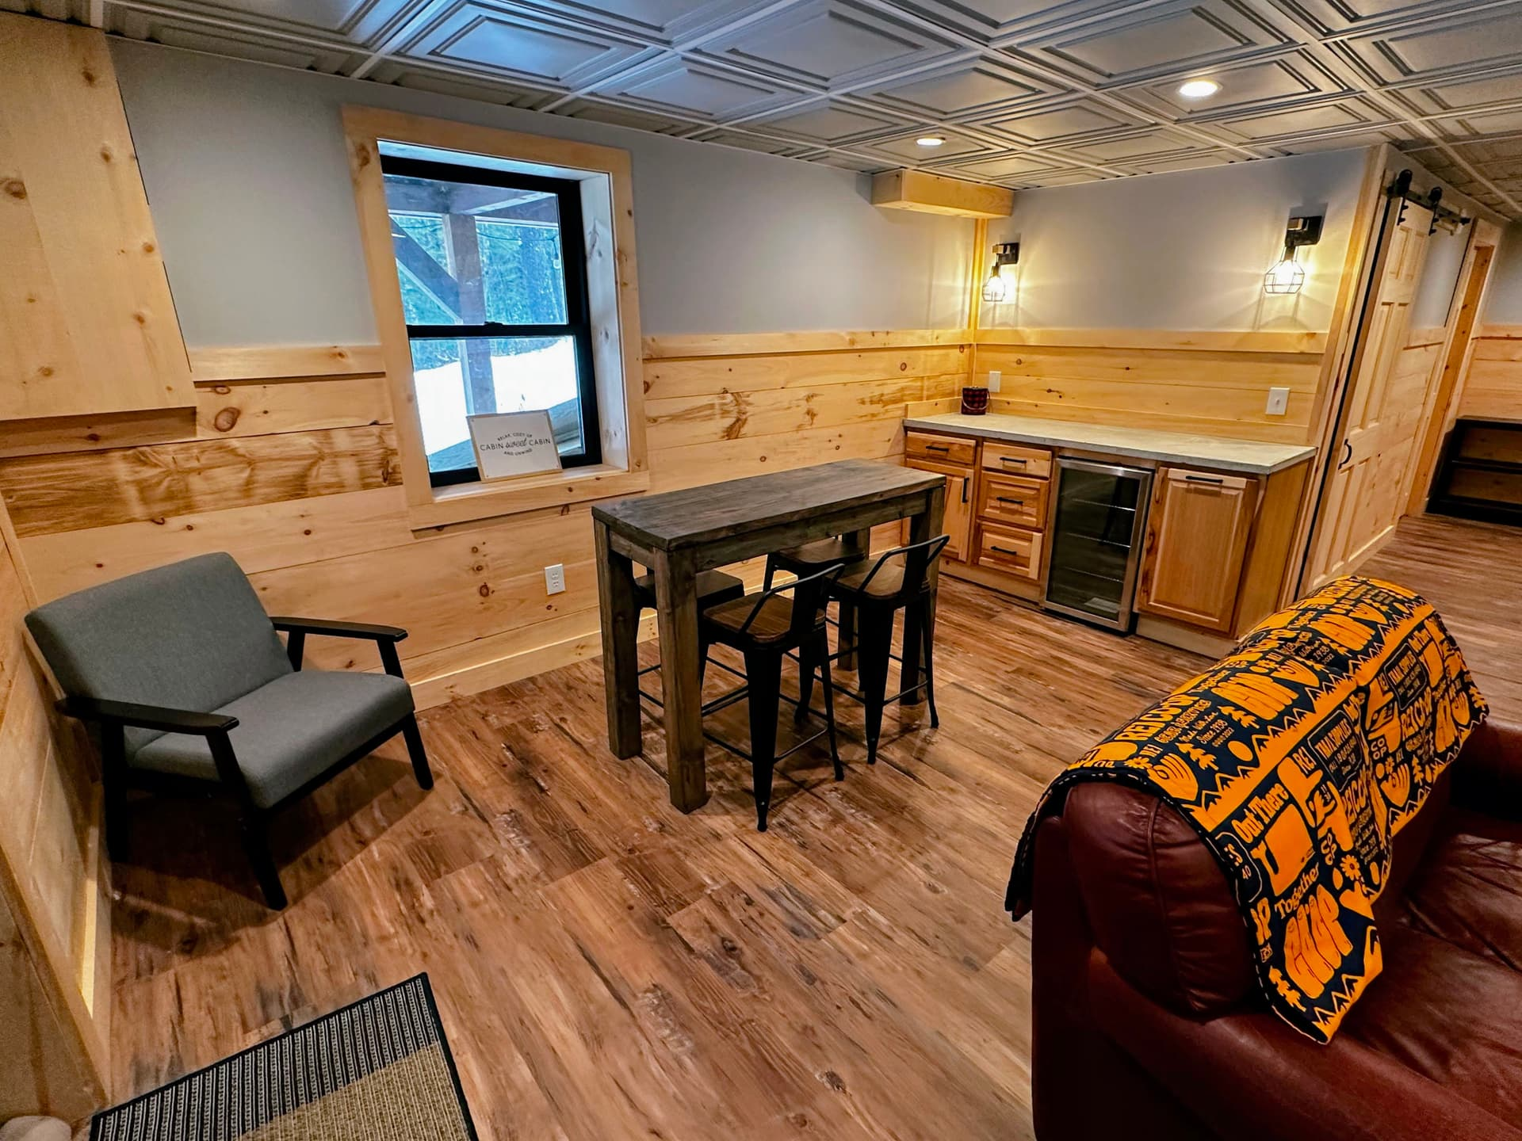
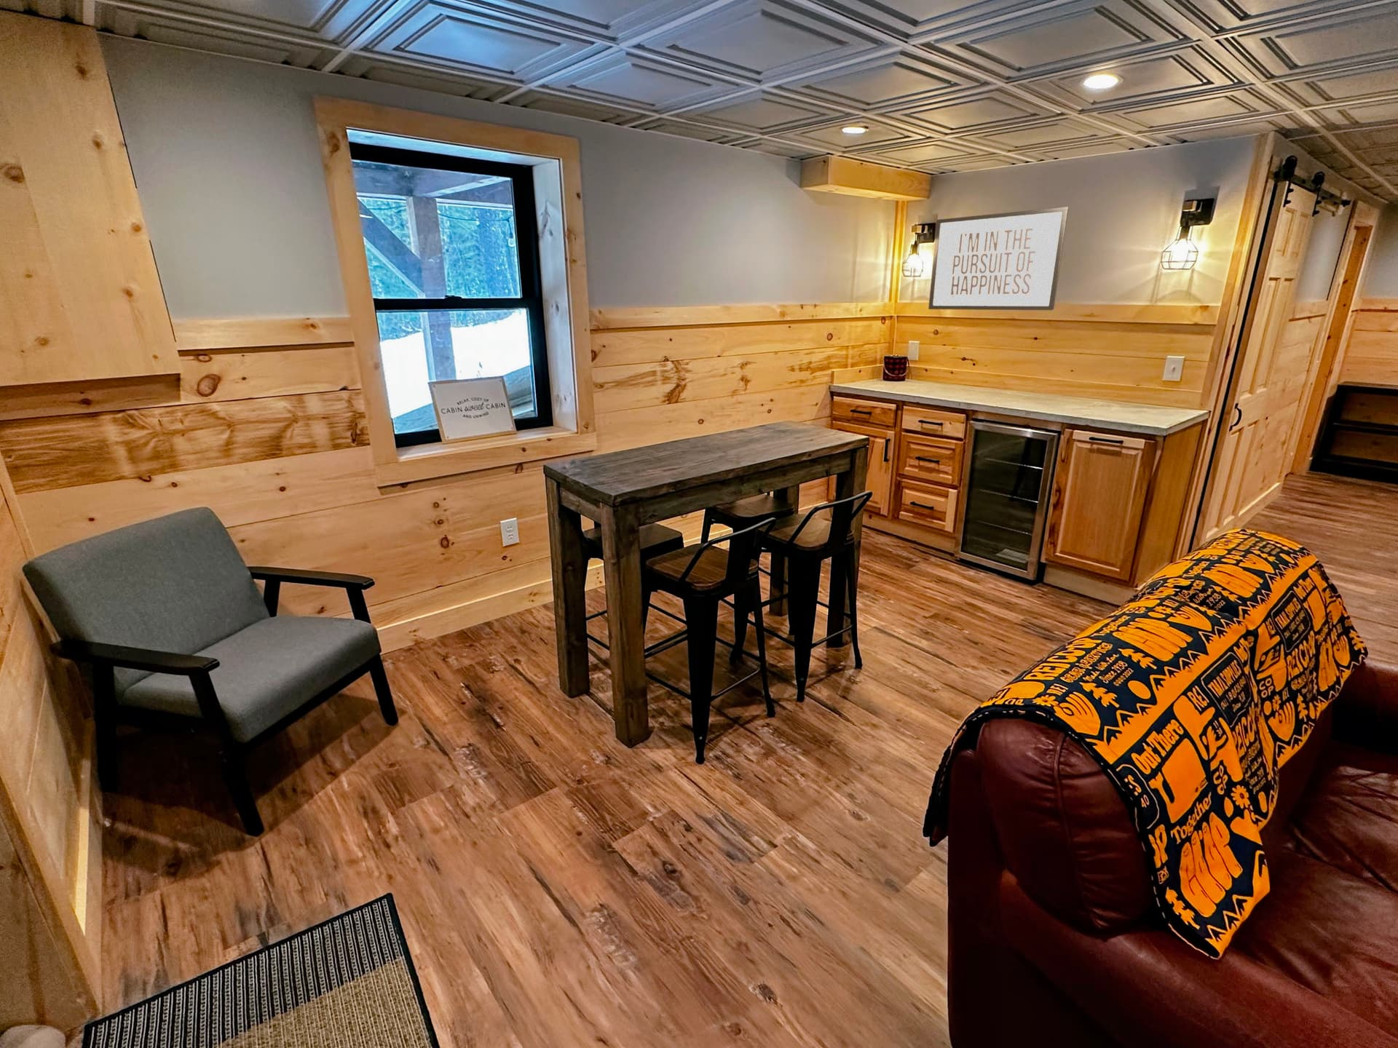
+ mirror (992, 262)
